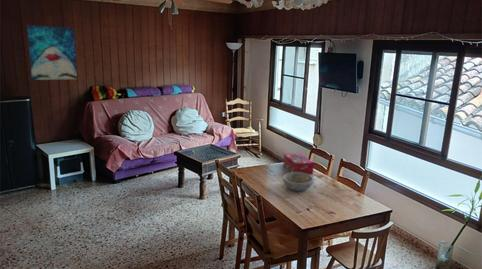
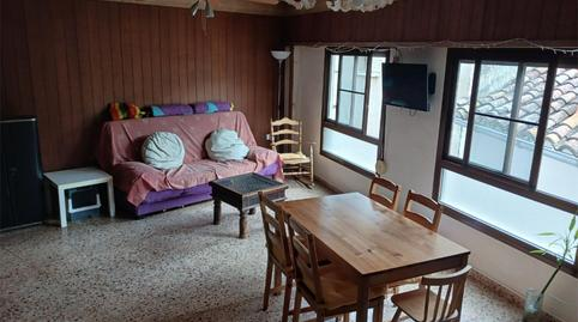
- wall art (53, 53)
- bowl (297, 182)
- tissue box (297, 163)
